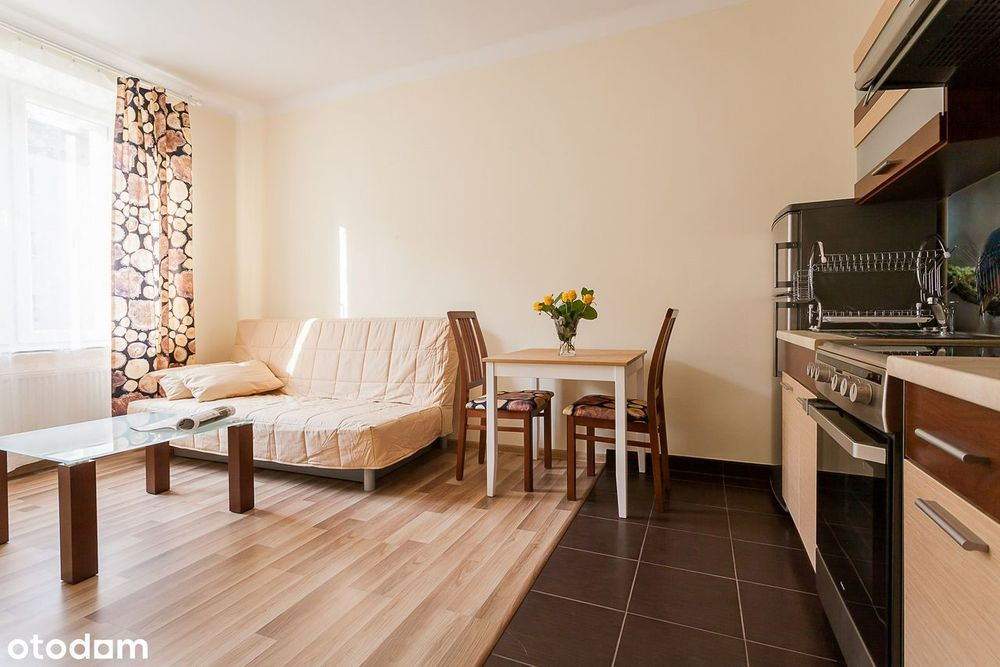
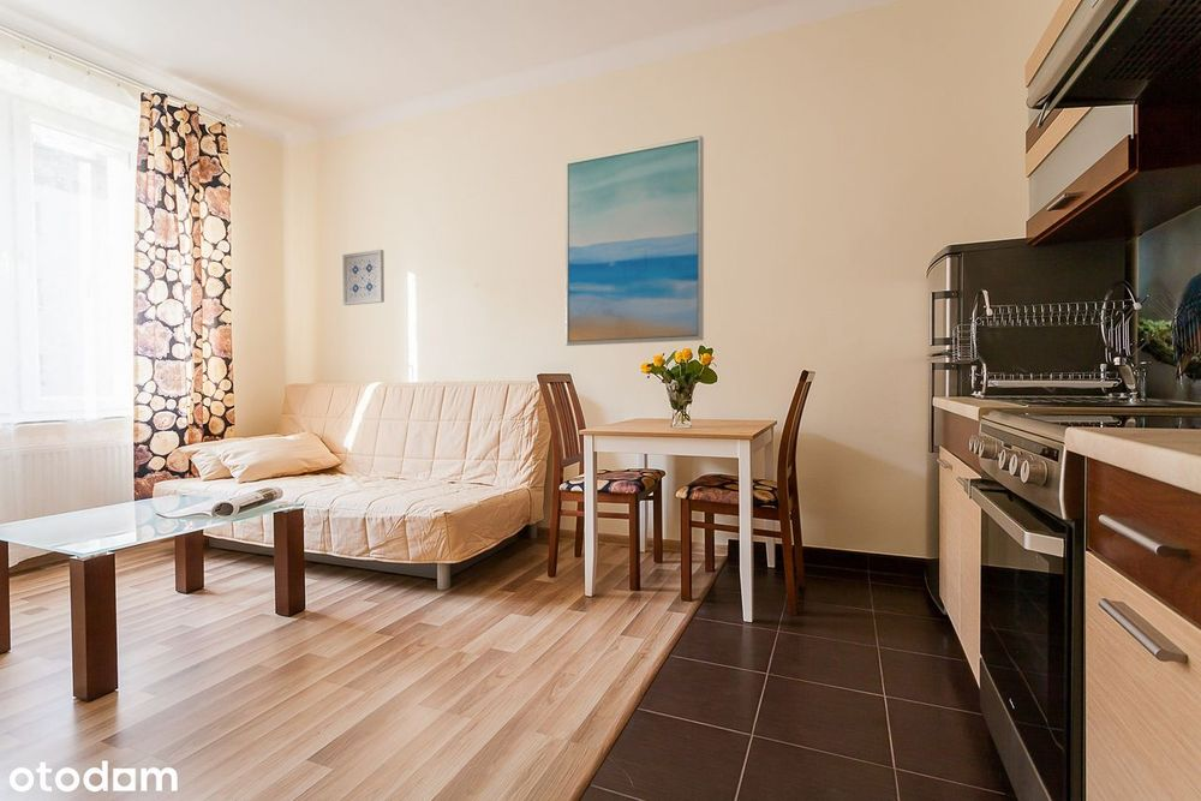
+ wall art (363, 277)
+ wall art (631, 246)
